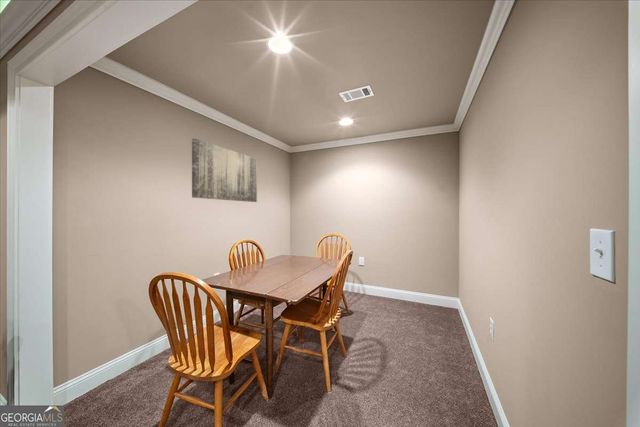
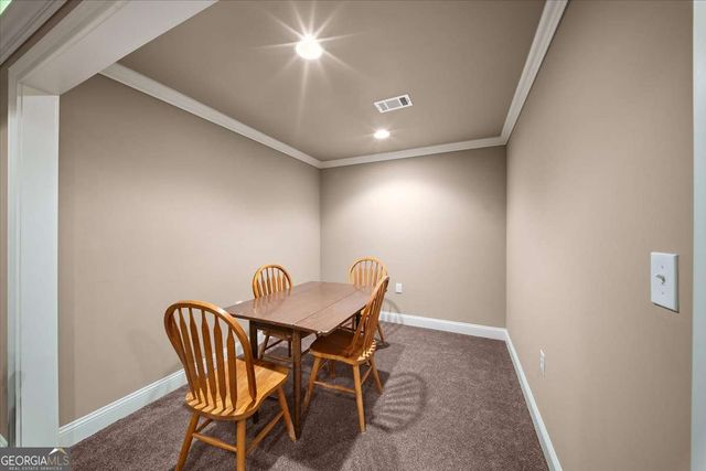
- wall art (229, 175)
